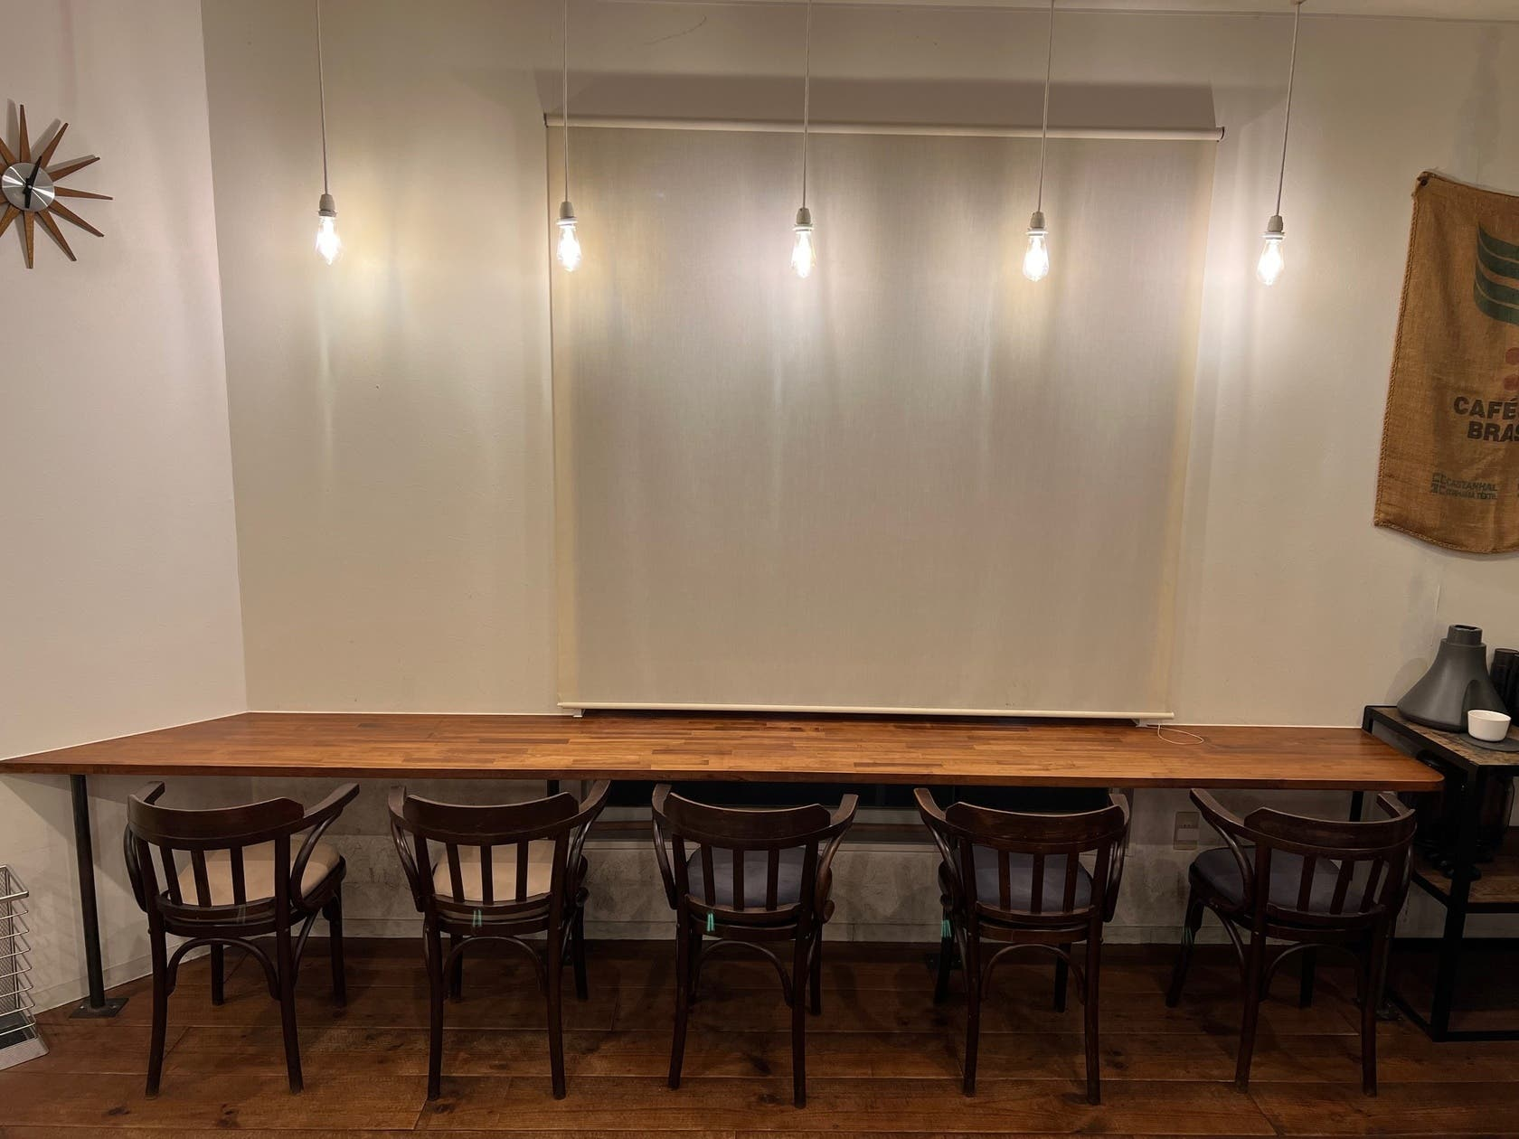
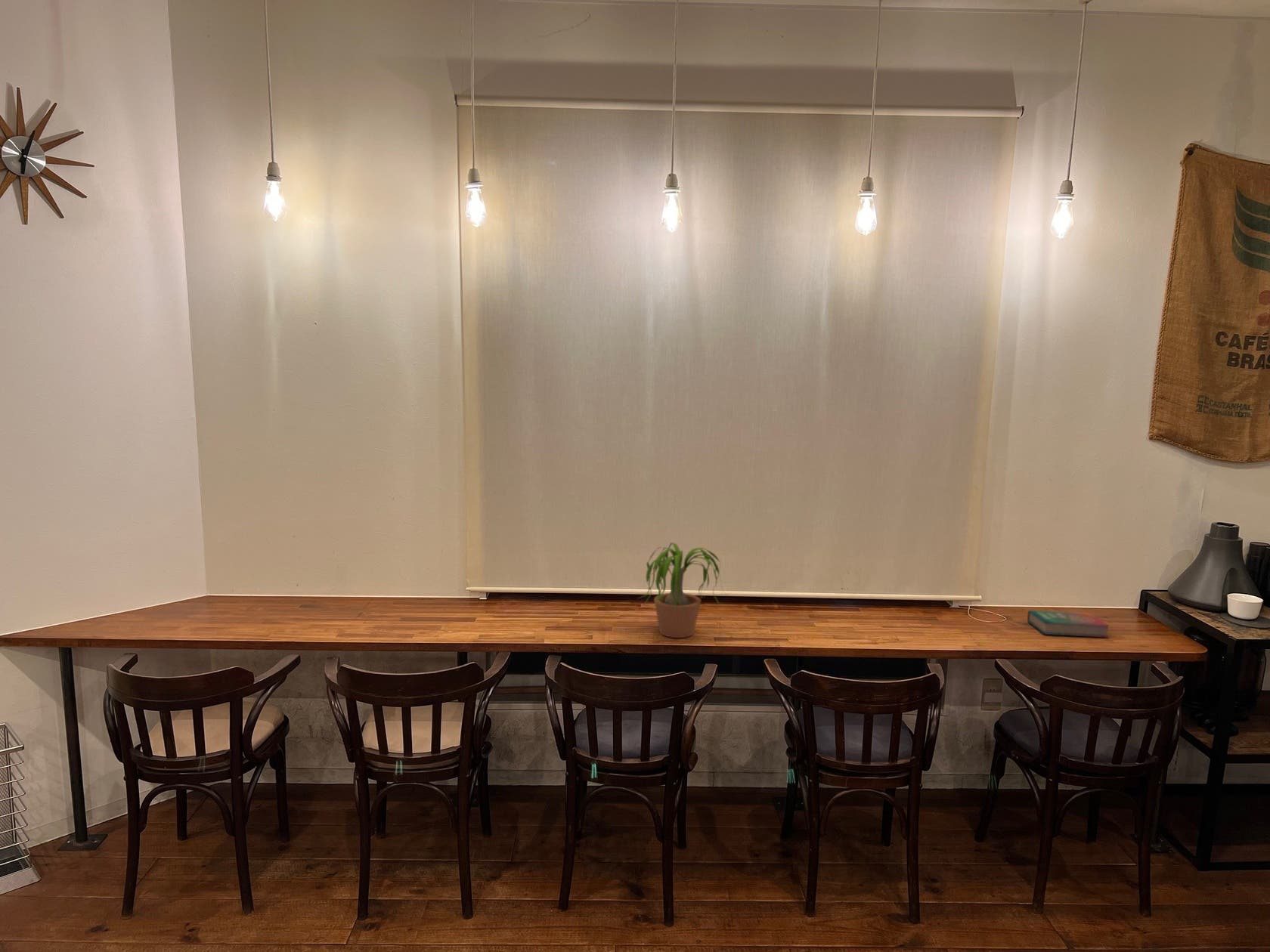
+ potted plant (680, 587)
+ book (1067, 623)
